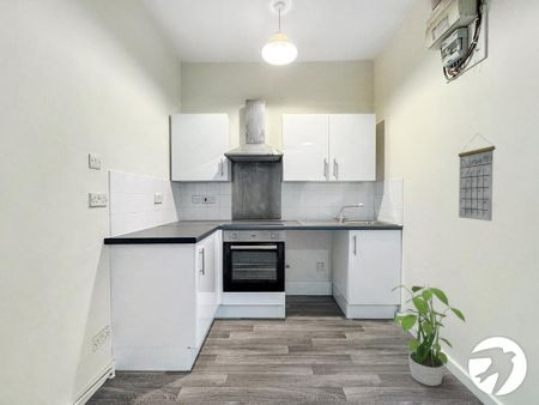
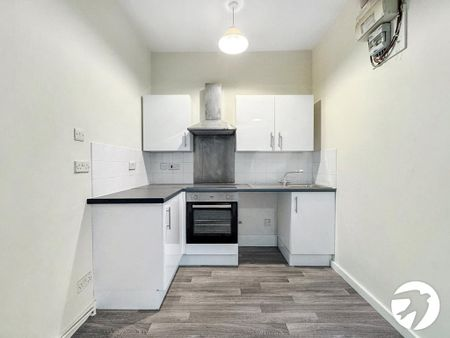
- potted plant (420, 328)
- calendar (474, 176)
